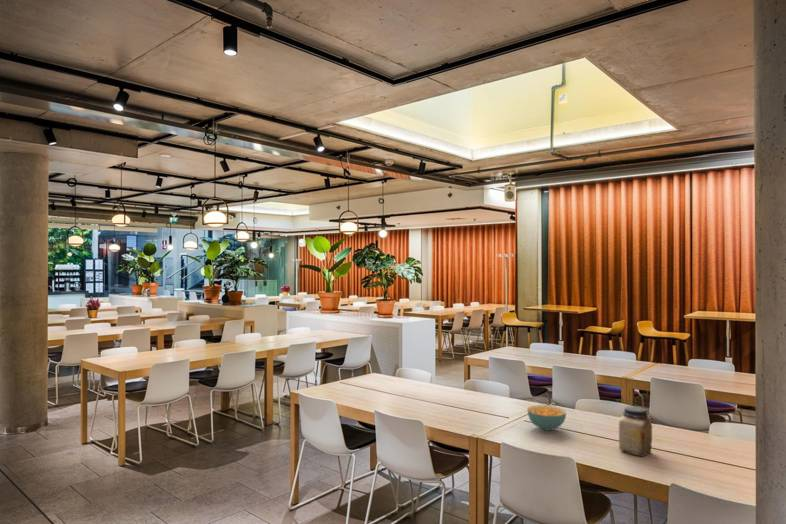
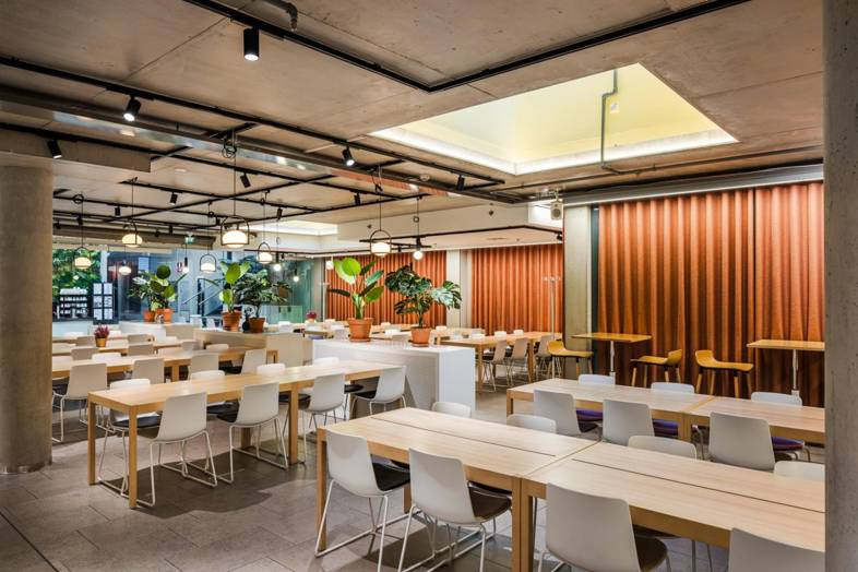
- jar (635, 429)
- cereal bowl (546, 419)
